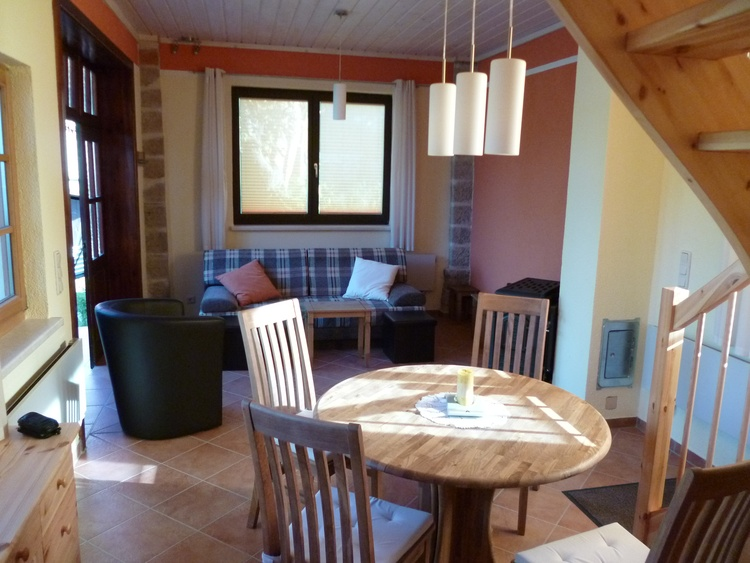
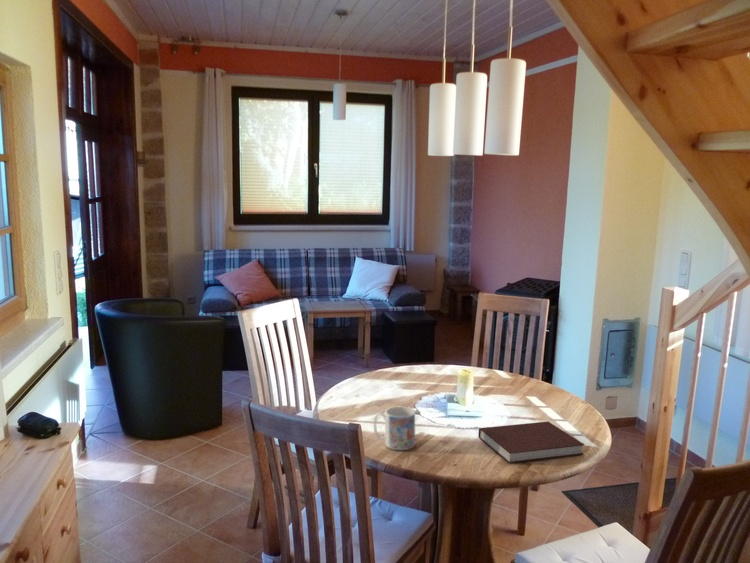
+ mug (396, 428)
+ notebook (529, 440)
